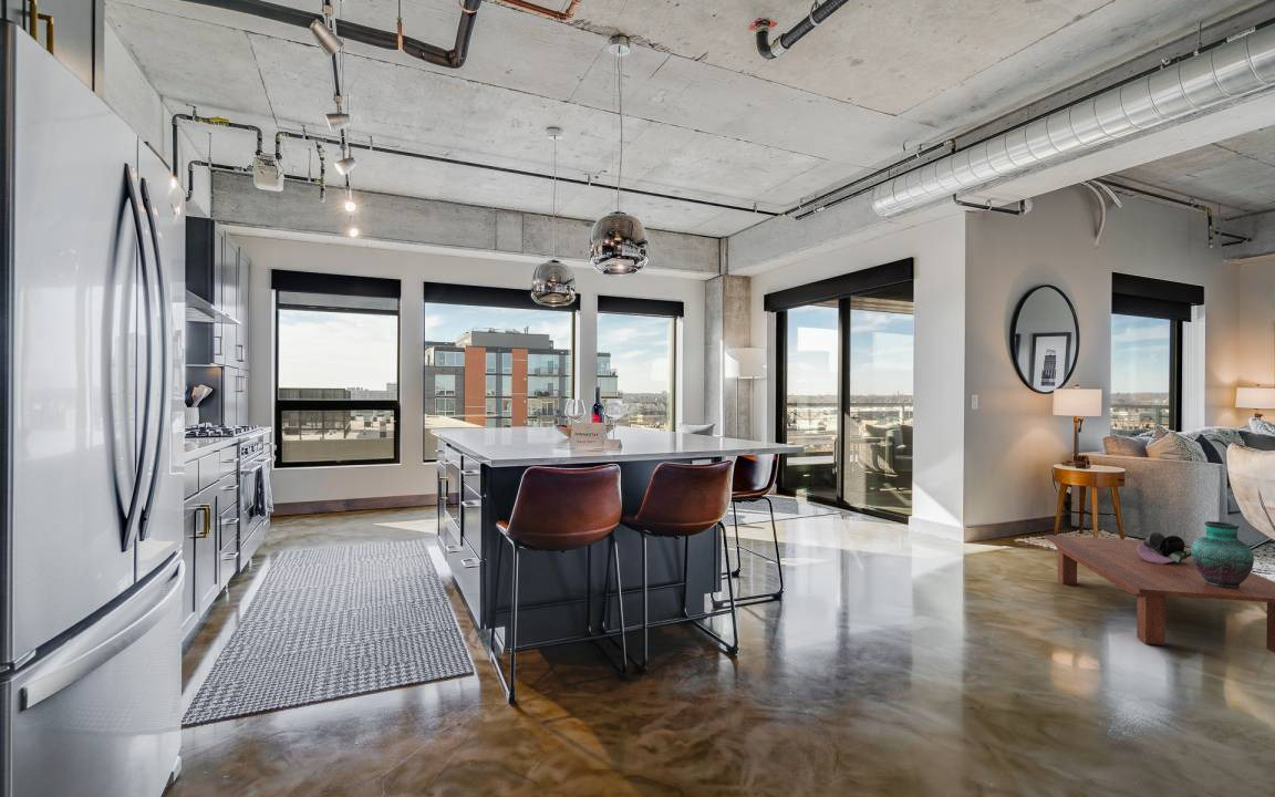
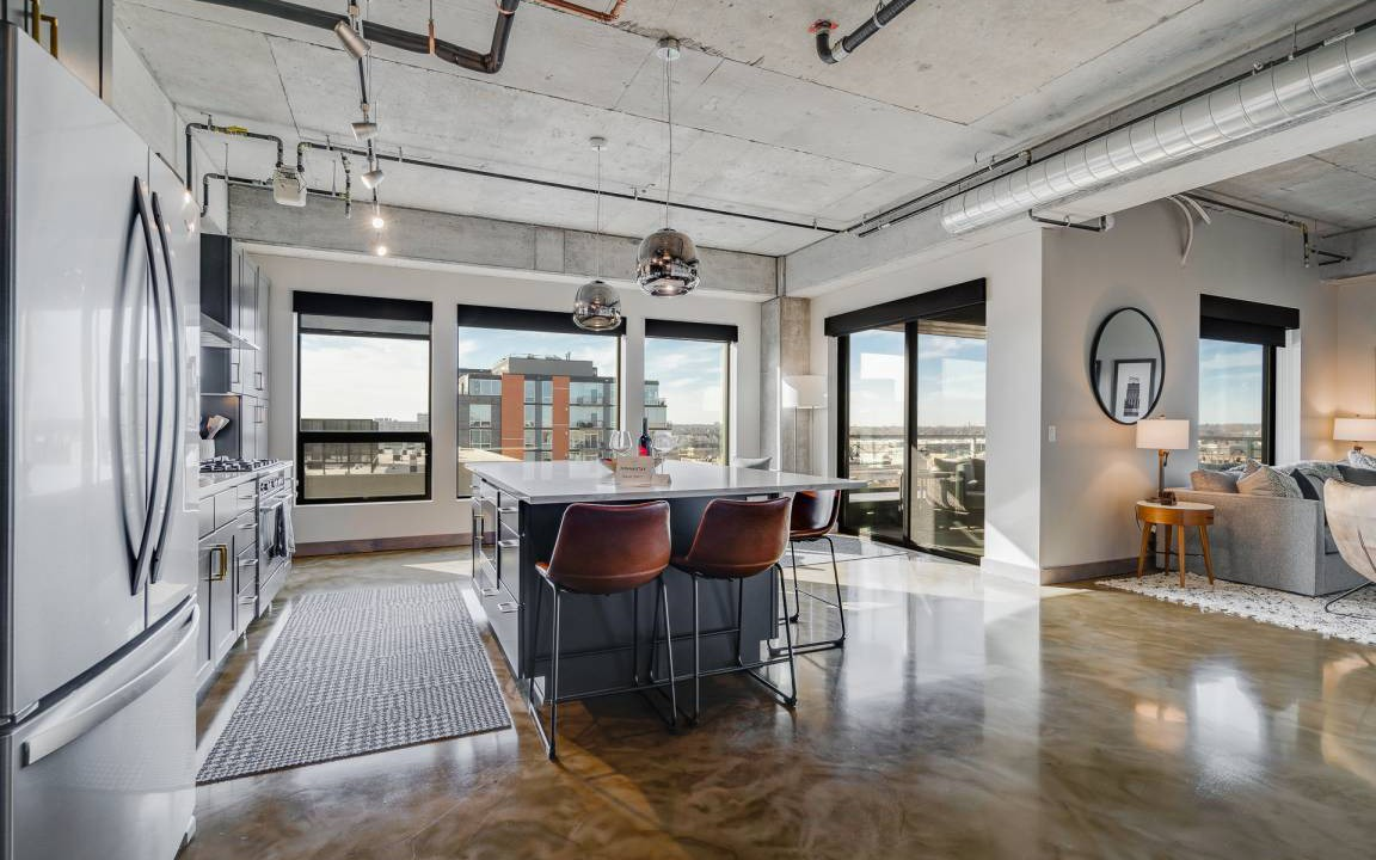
- coffee table (1158, 587)
- decorative bowl (1165, 546)
- vase (1221, 553)
